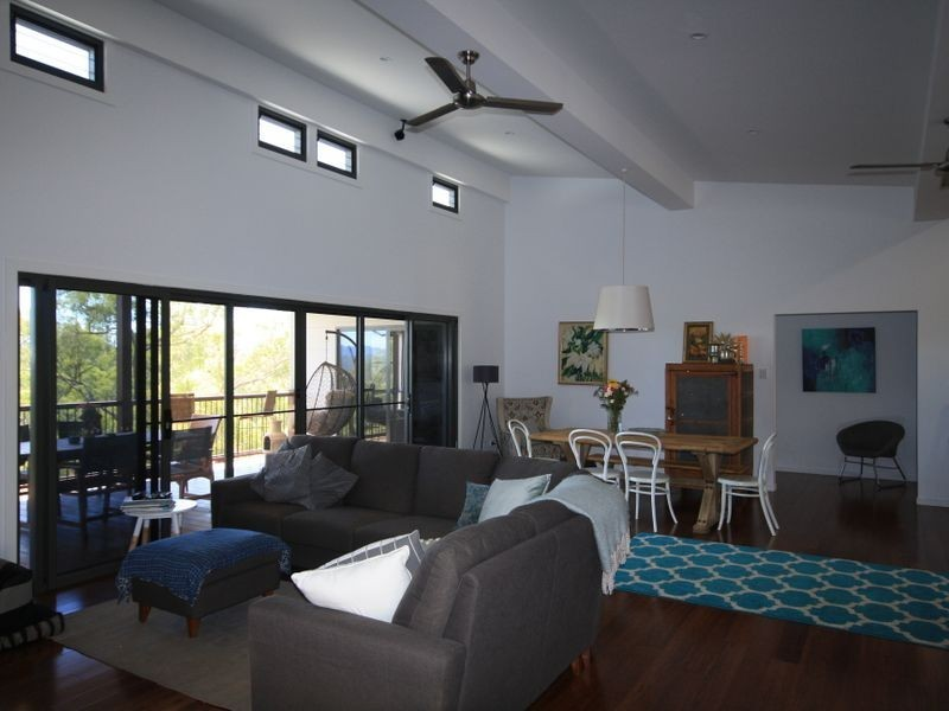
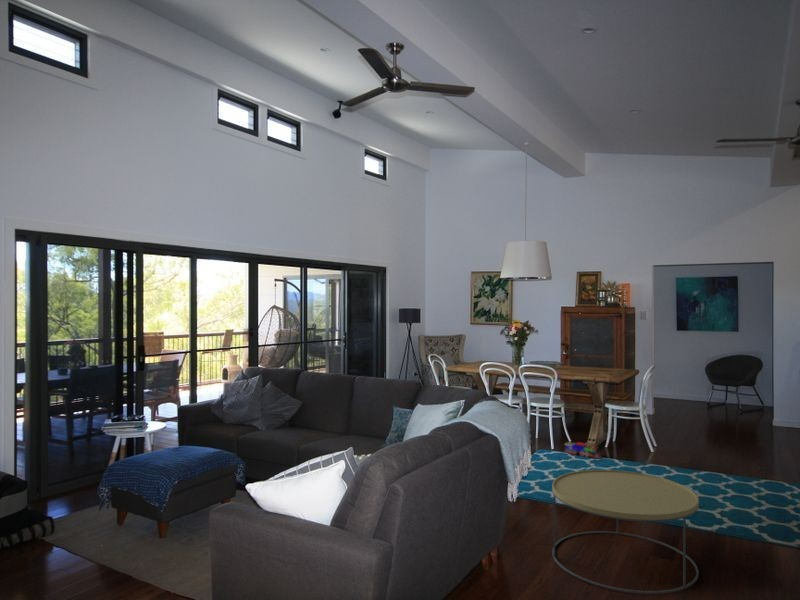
+ toy train (583, 449)
+ coffee table (617, 524)
